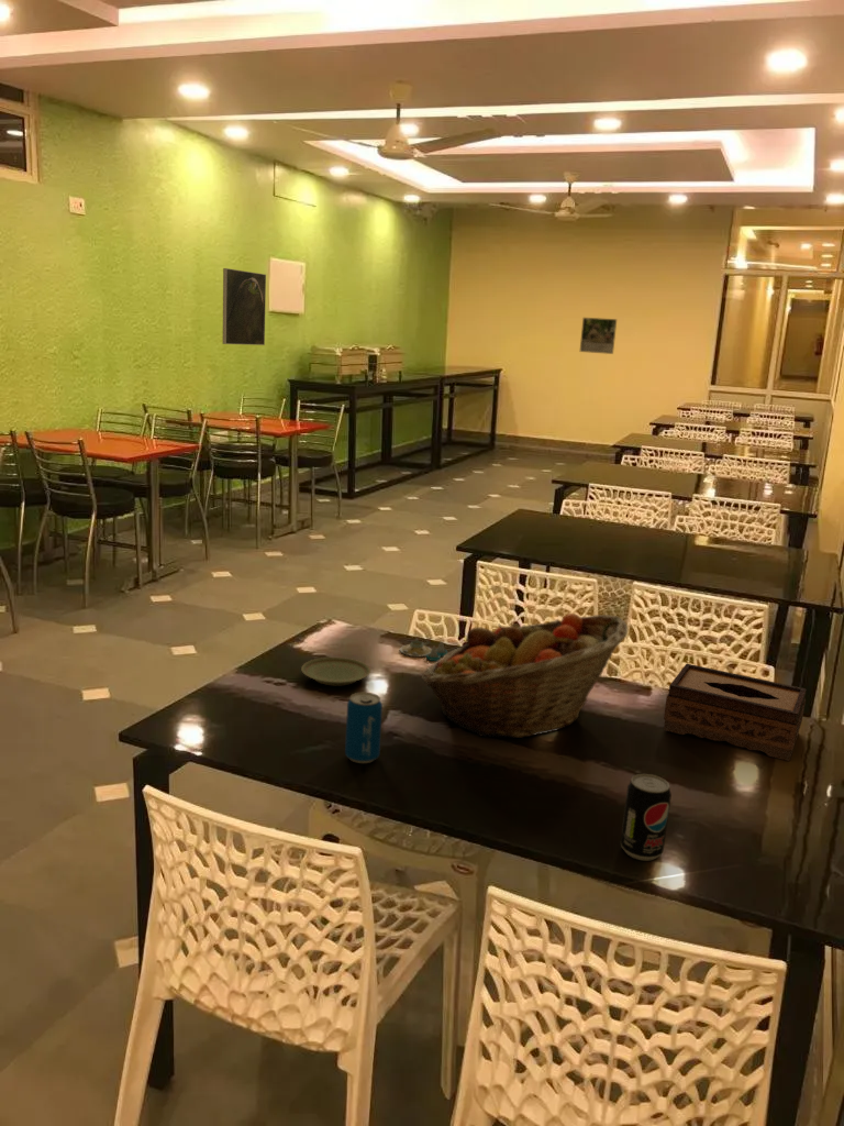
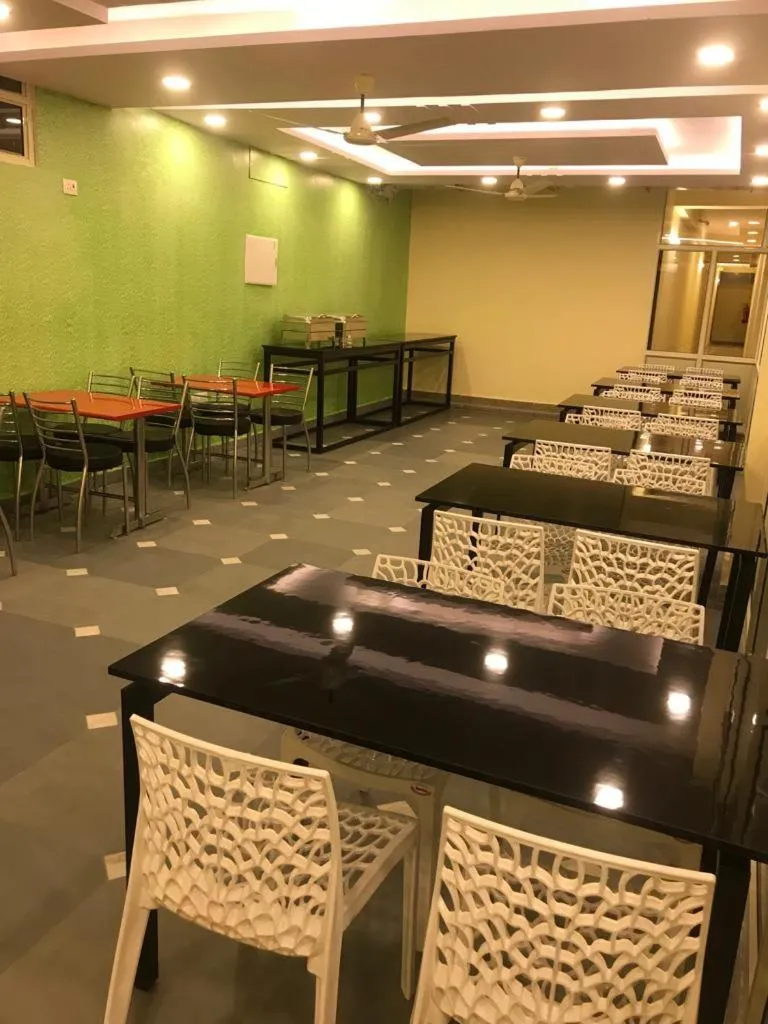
- salt and pepper shaker set (422, 645)
- beverage can (645, 817)
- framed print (598, 335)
- fruit basket (525, 664)
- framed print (244, 308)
- beverage can (363, 727)
- plate (335, 673)
- tissue box (734, 709)
